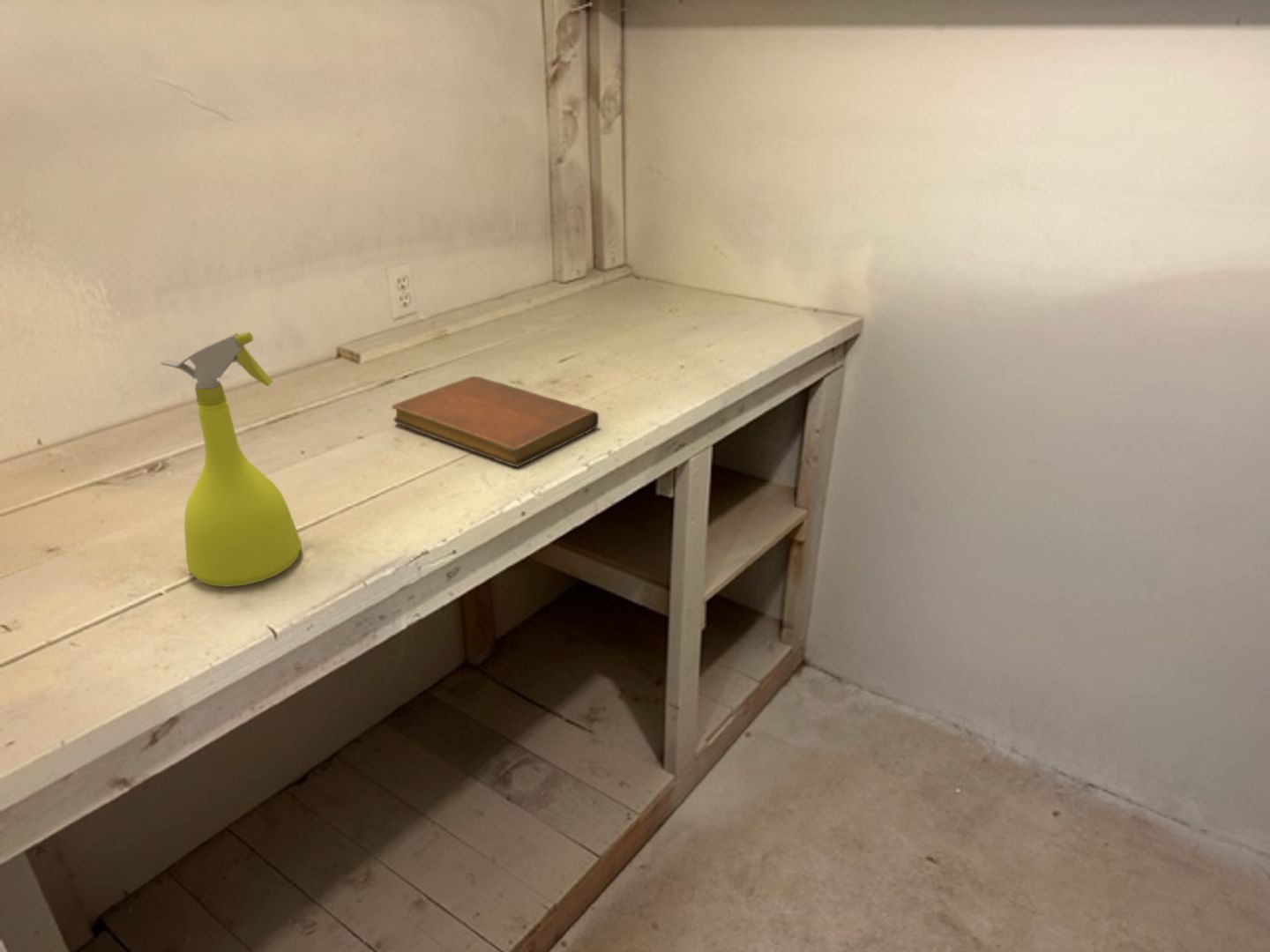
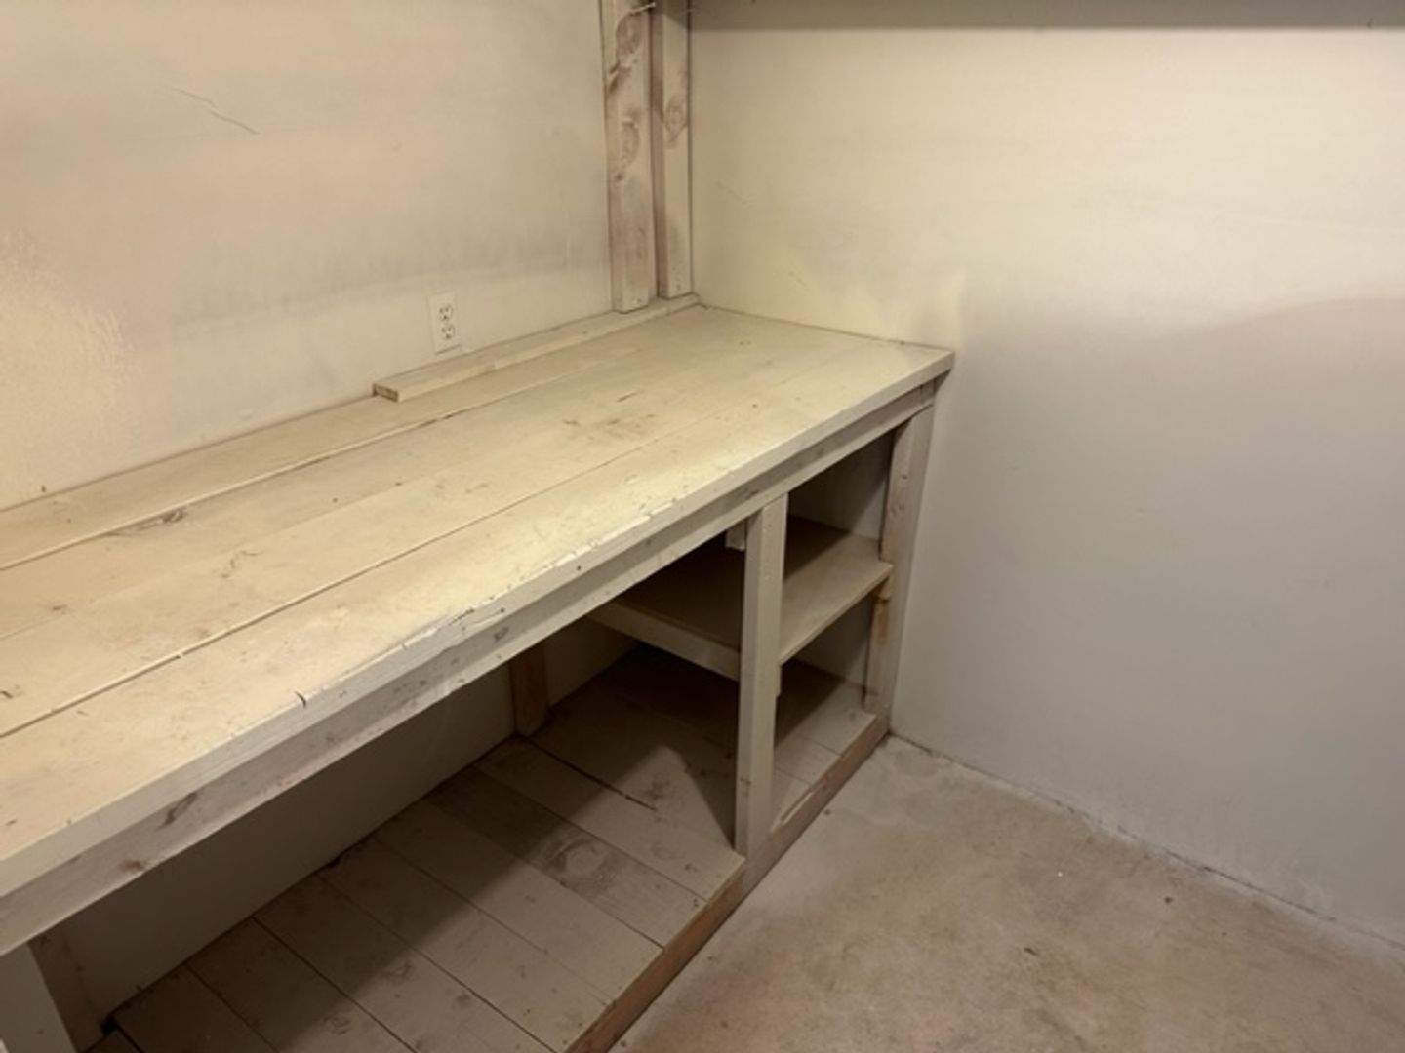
- notebook (494, 416)
- spray bottle (225, 453)
